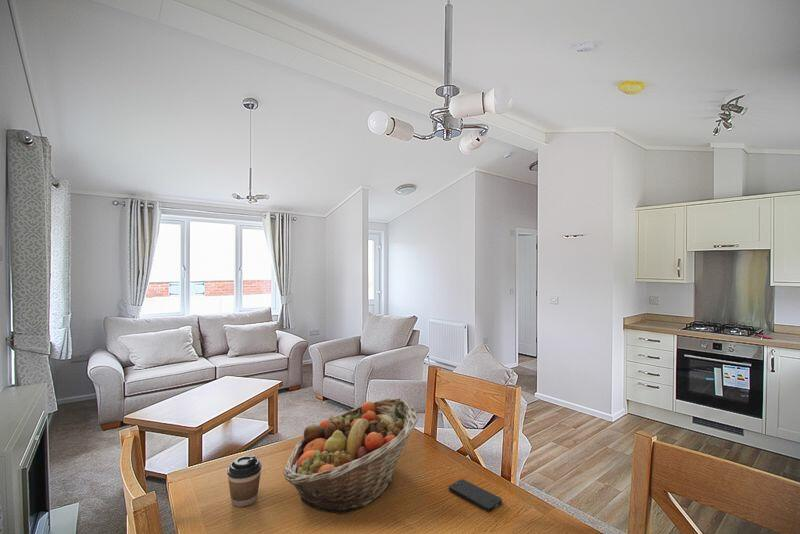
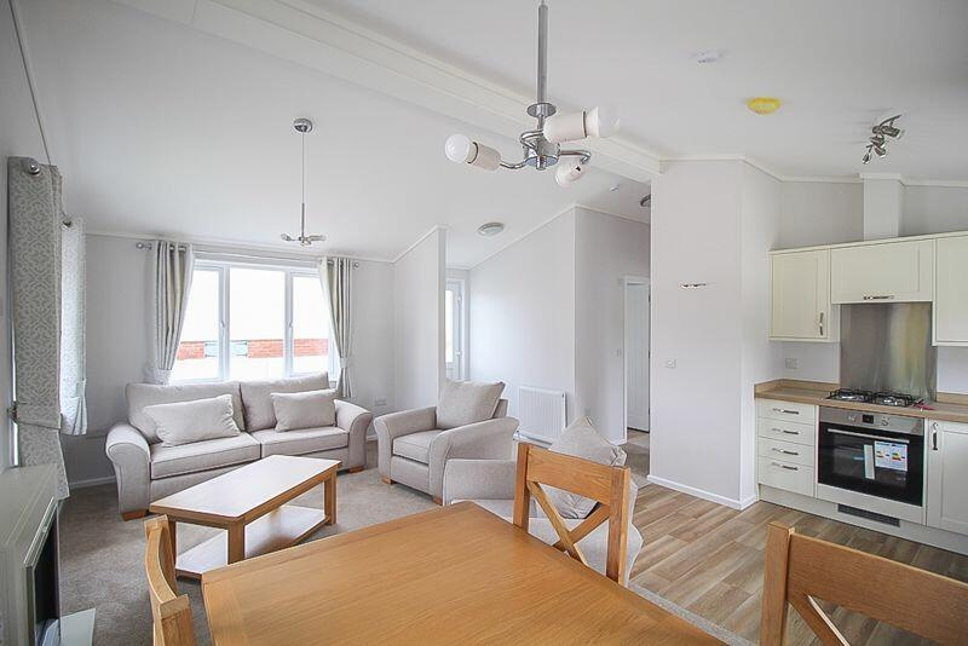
- fruit basket (353, 445)
- coffee cup (244, 478)
- smartphone (474, 494)
